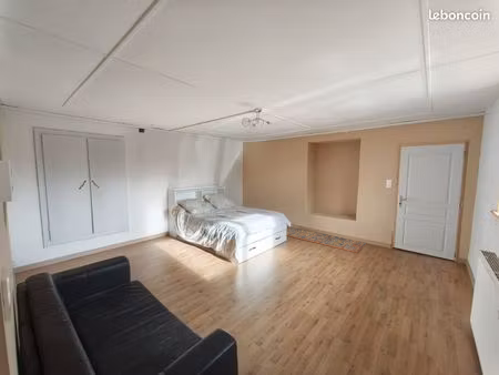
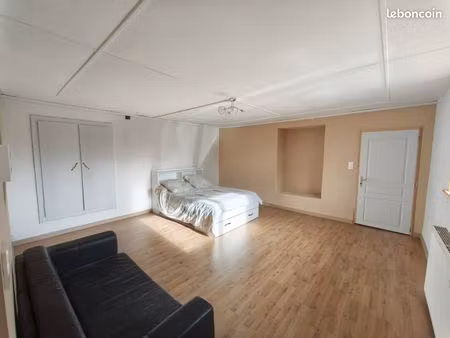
- rug (306, 234)
